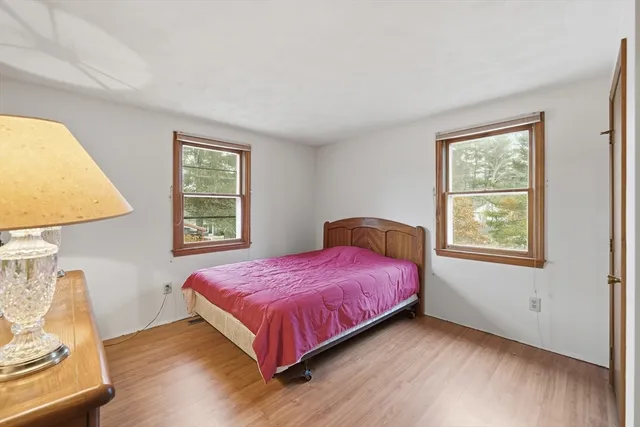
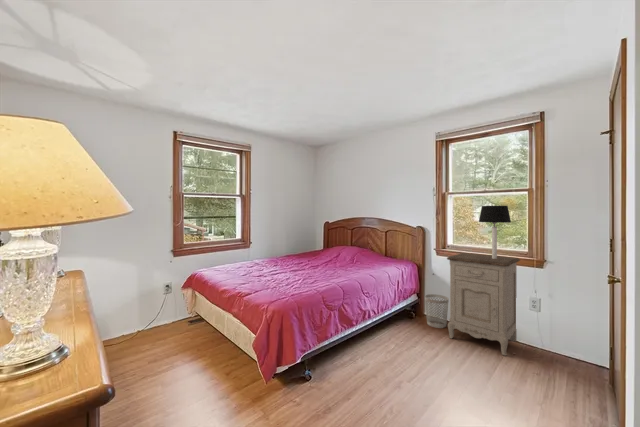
+ nightstand (481, 299)
+ wastebasket (436, 311)
+ table lamp (494, 231)
